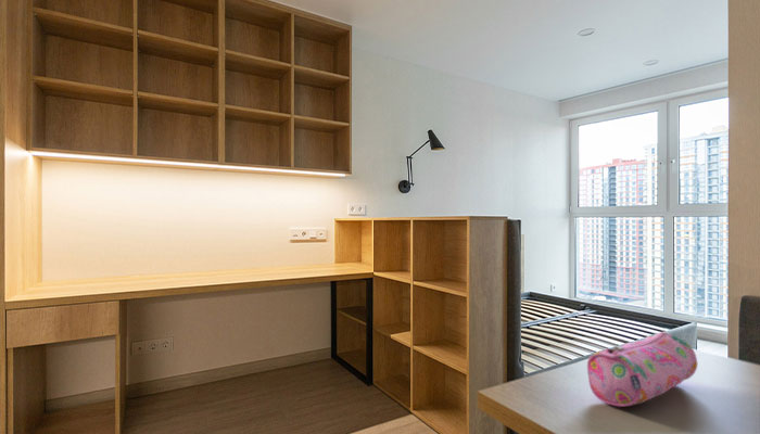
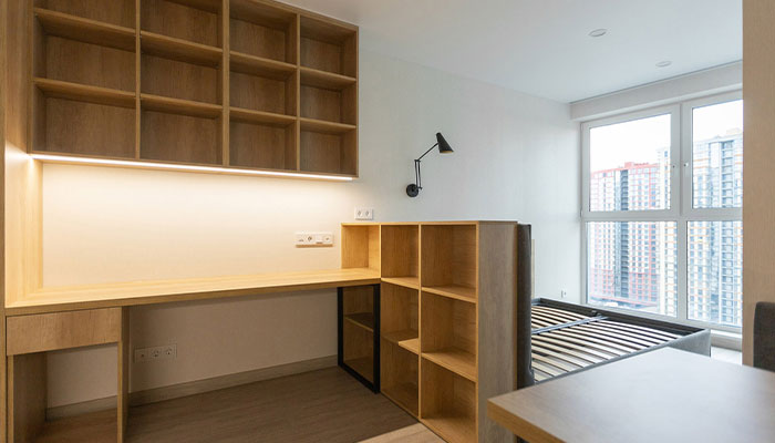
- pencil case (642, 366)
